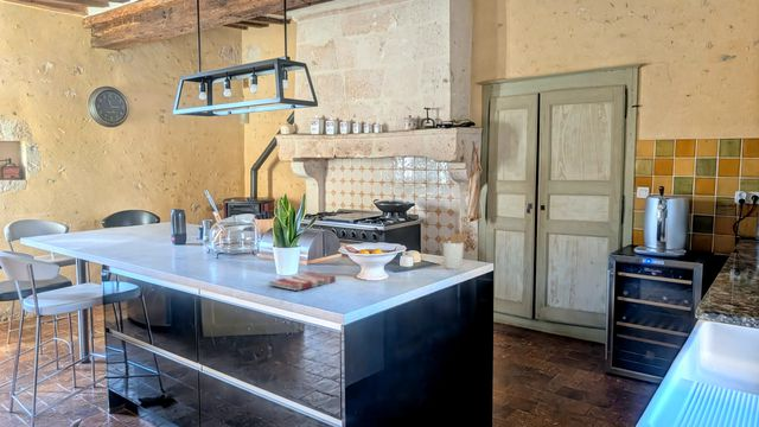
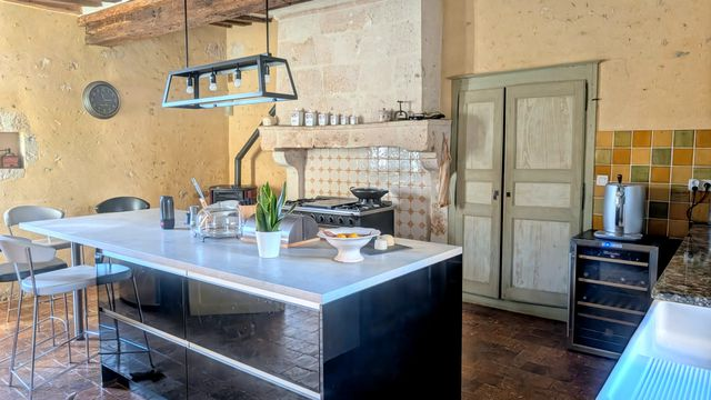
- dish towel (302, 280)
- utensil holder (454, 249)
